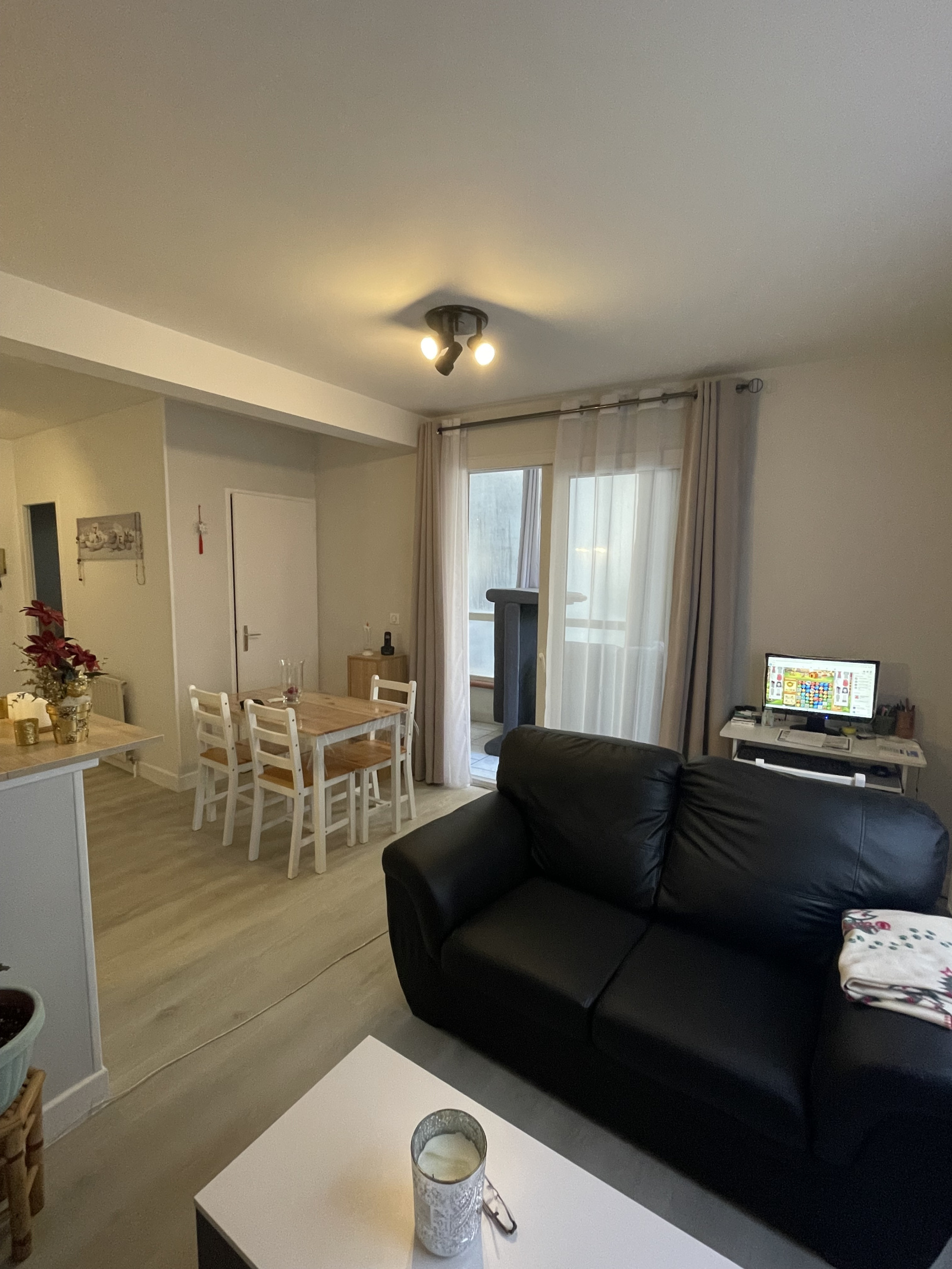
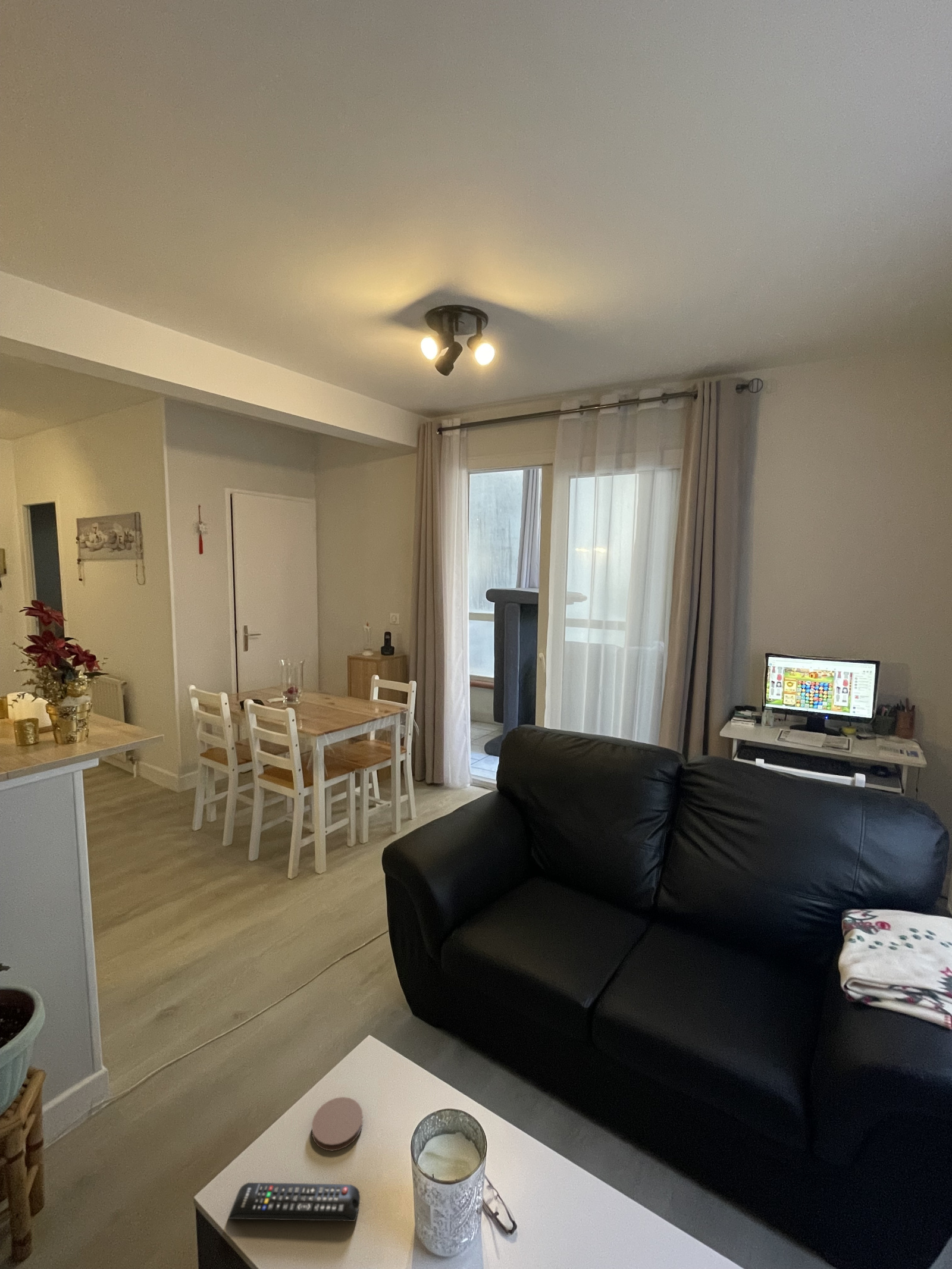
+ coaster (337, 1123)
+ remote control (295, 1204)
